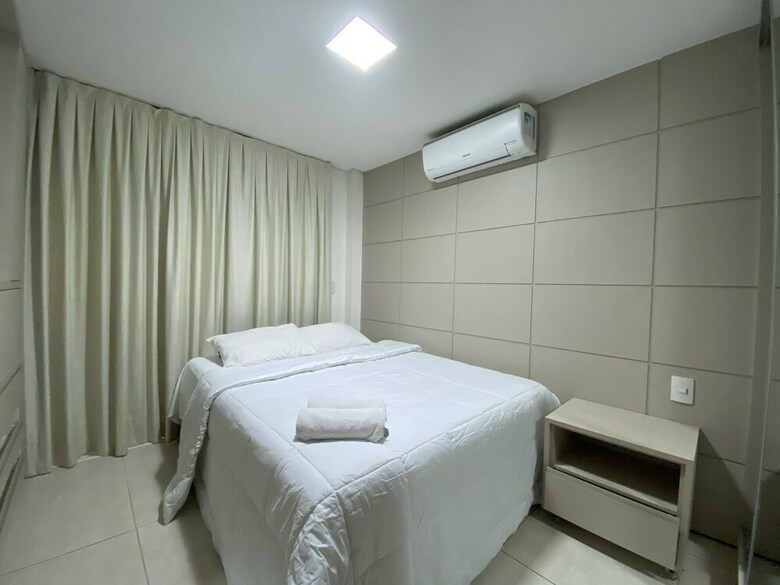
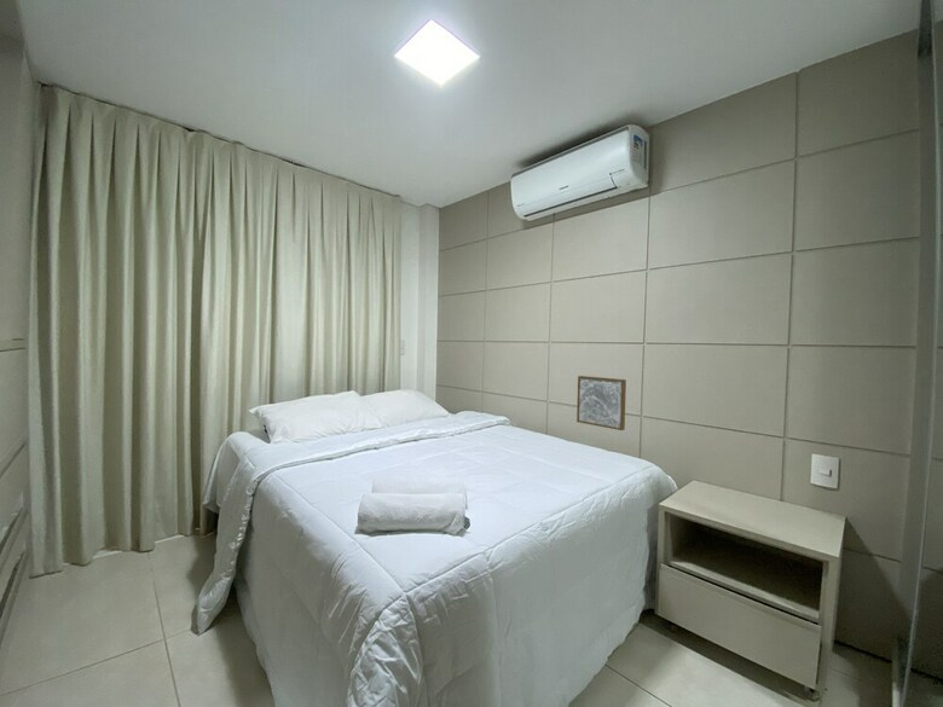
+ wall art (600, 401)
